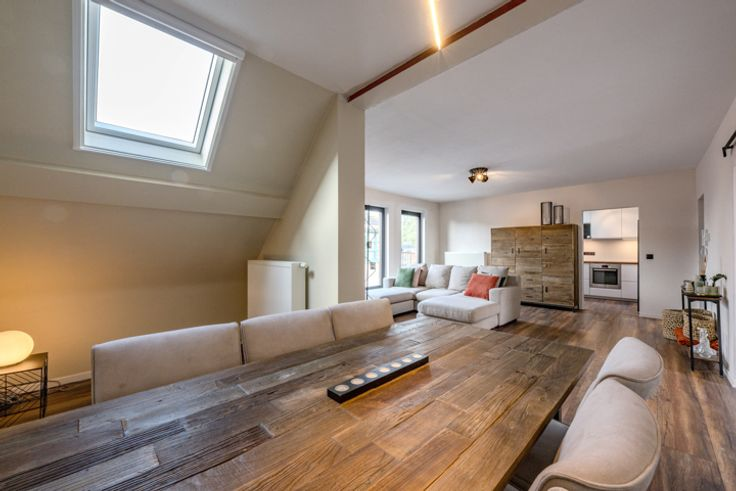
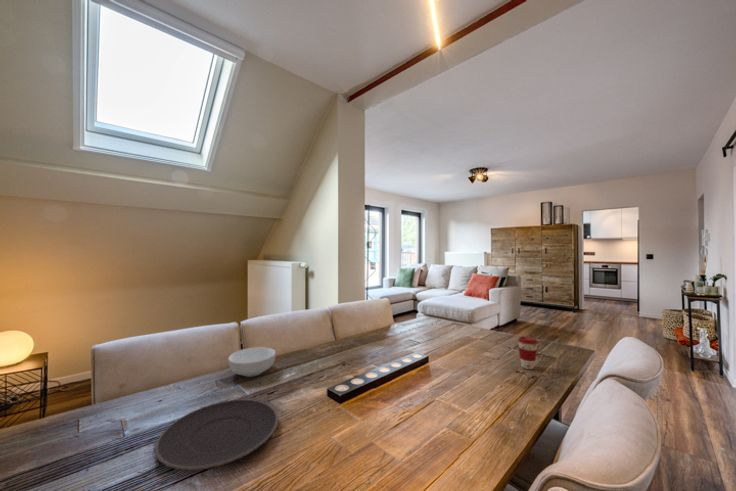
+ plate (221, 431)
+ cereal bowl (252, 363)
+ coffee cup (527, 352)
